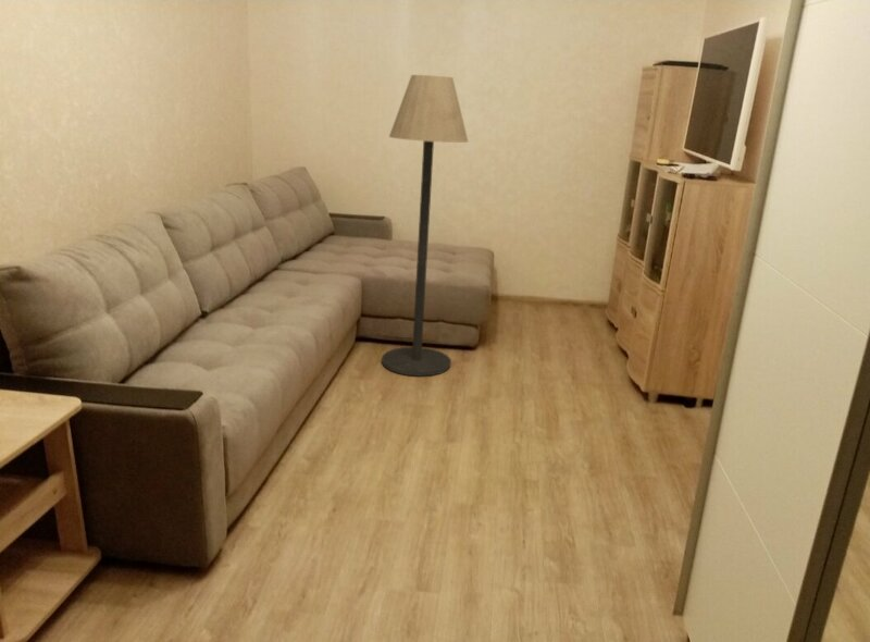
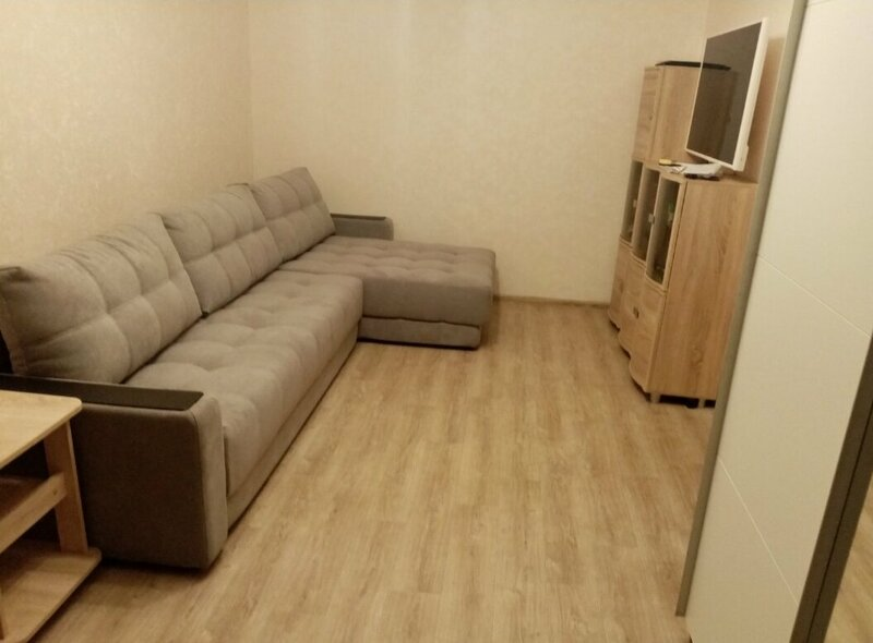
- floor lamp (423, 229)
